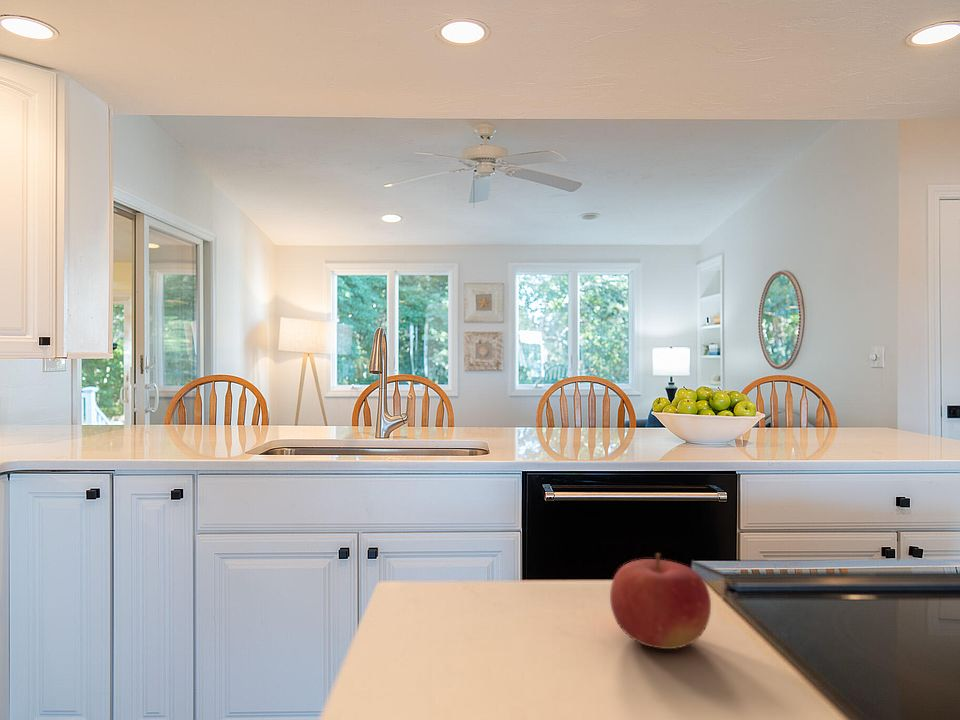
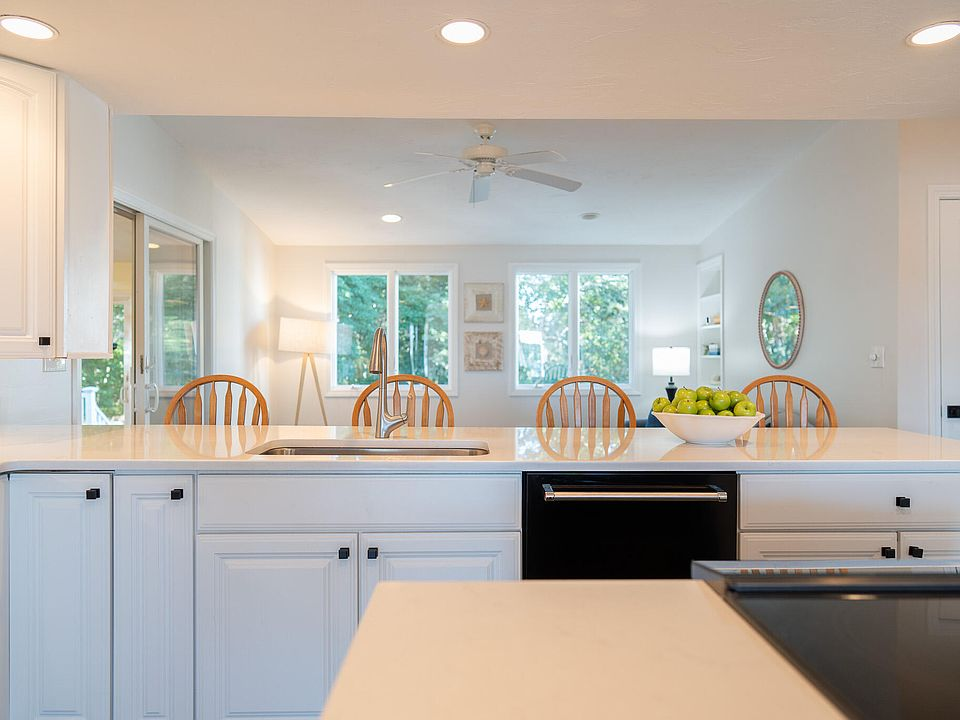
- fruit (659, 597)
